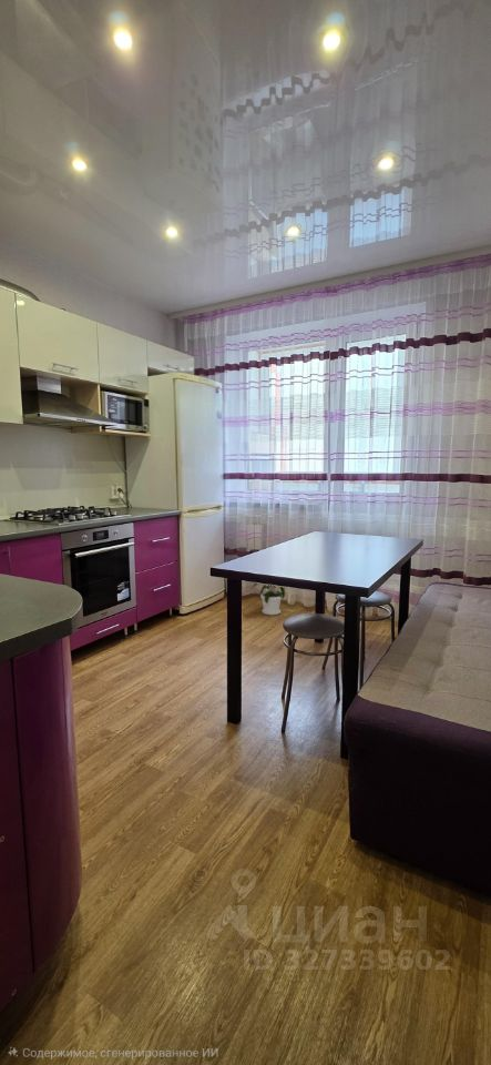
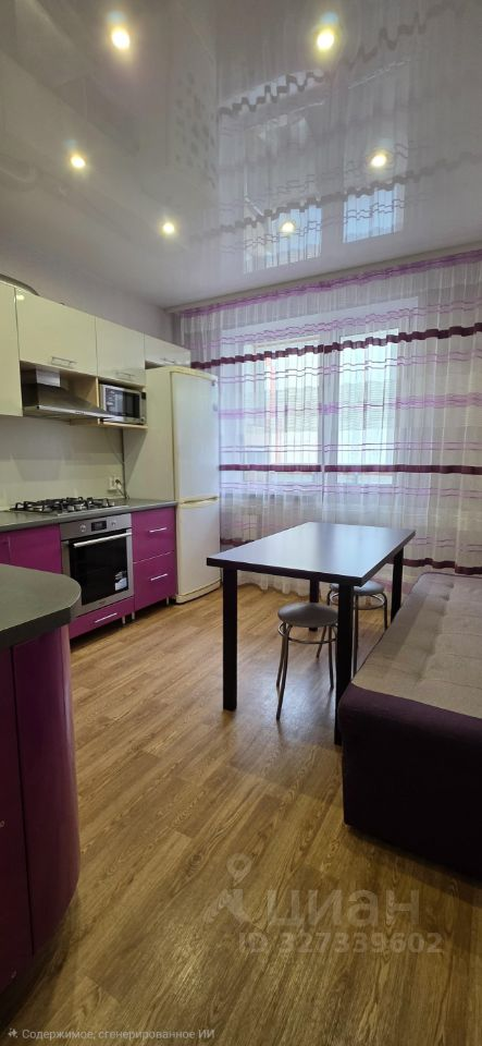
- house plant (269, 586)
